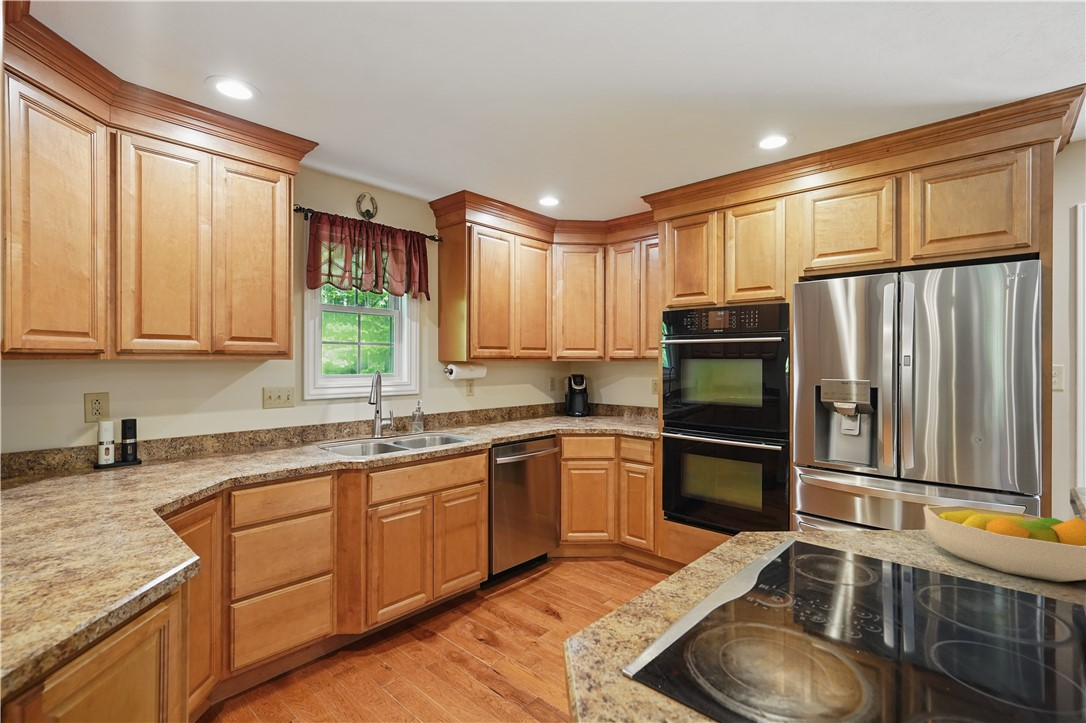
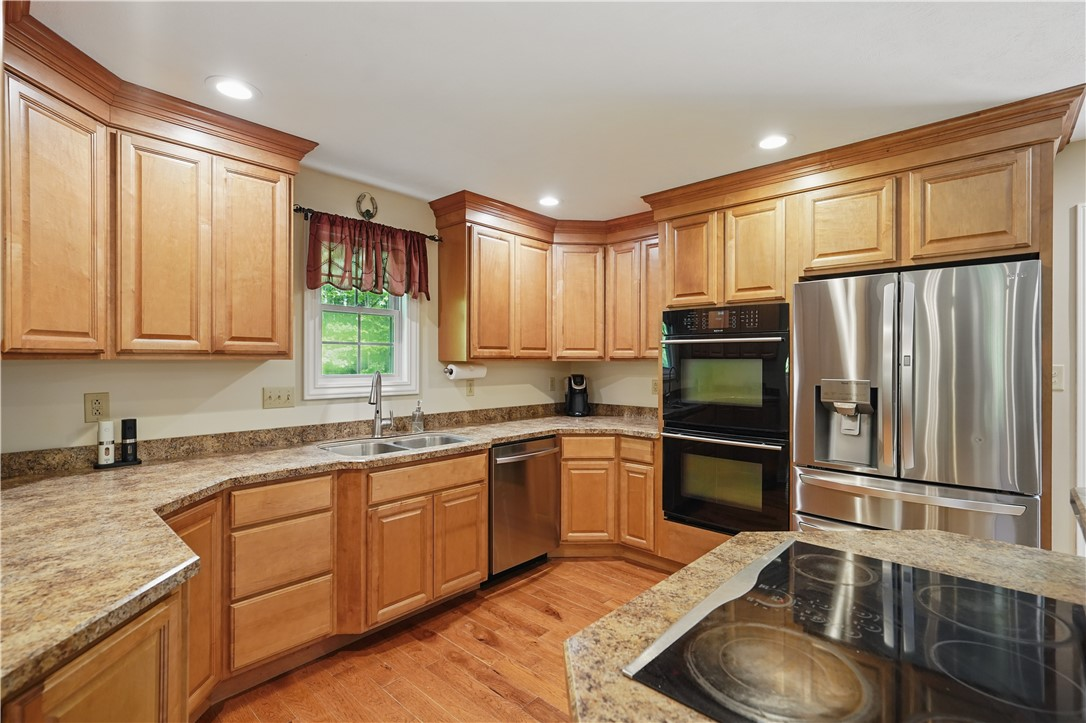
- fruit bowl (1012, 534)
